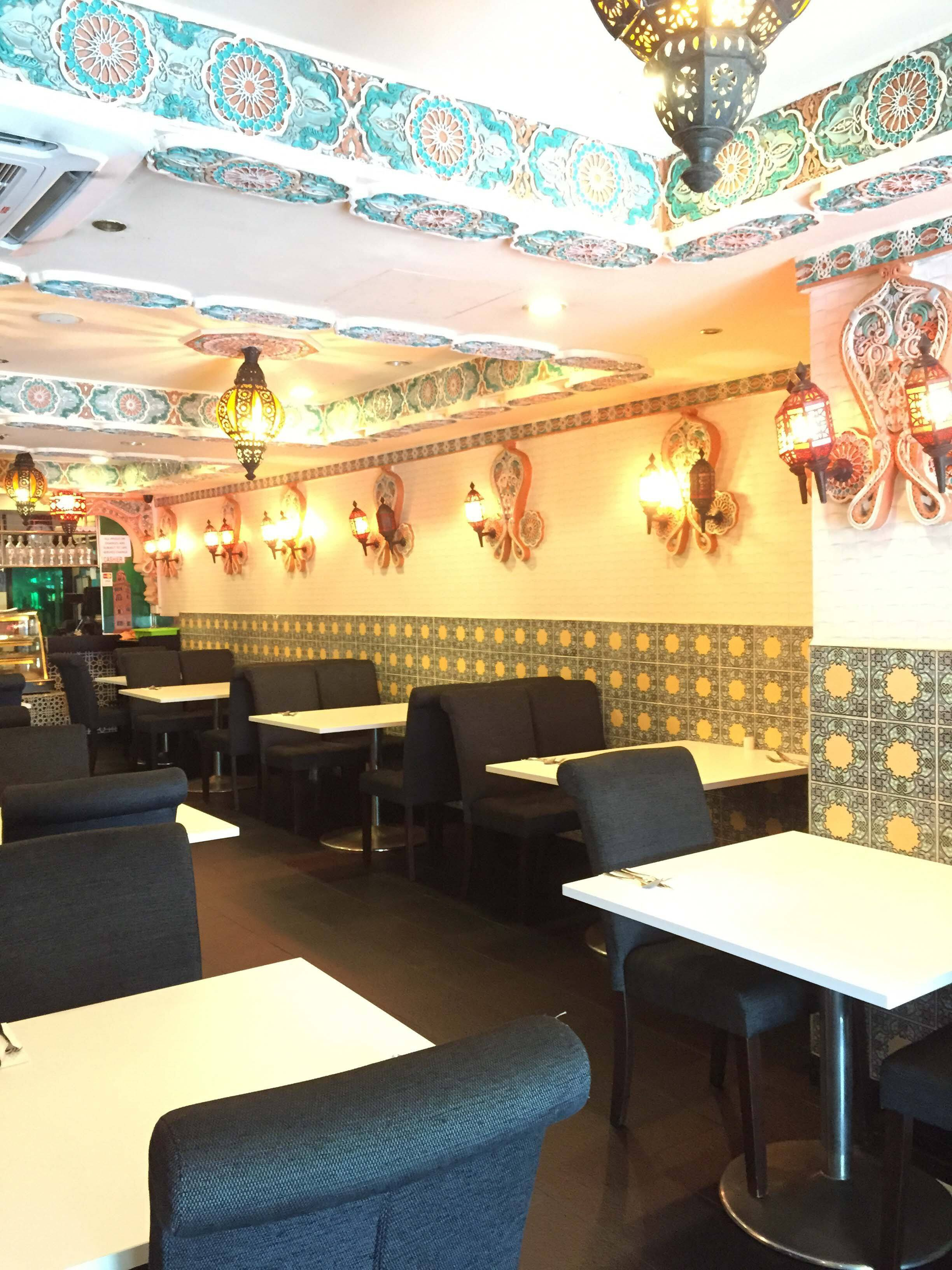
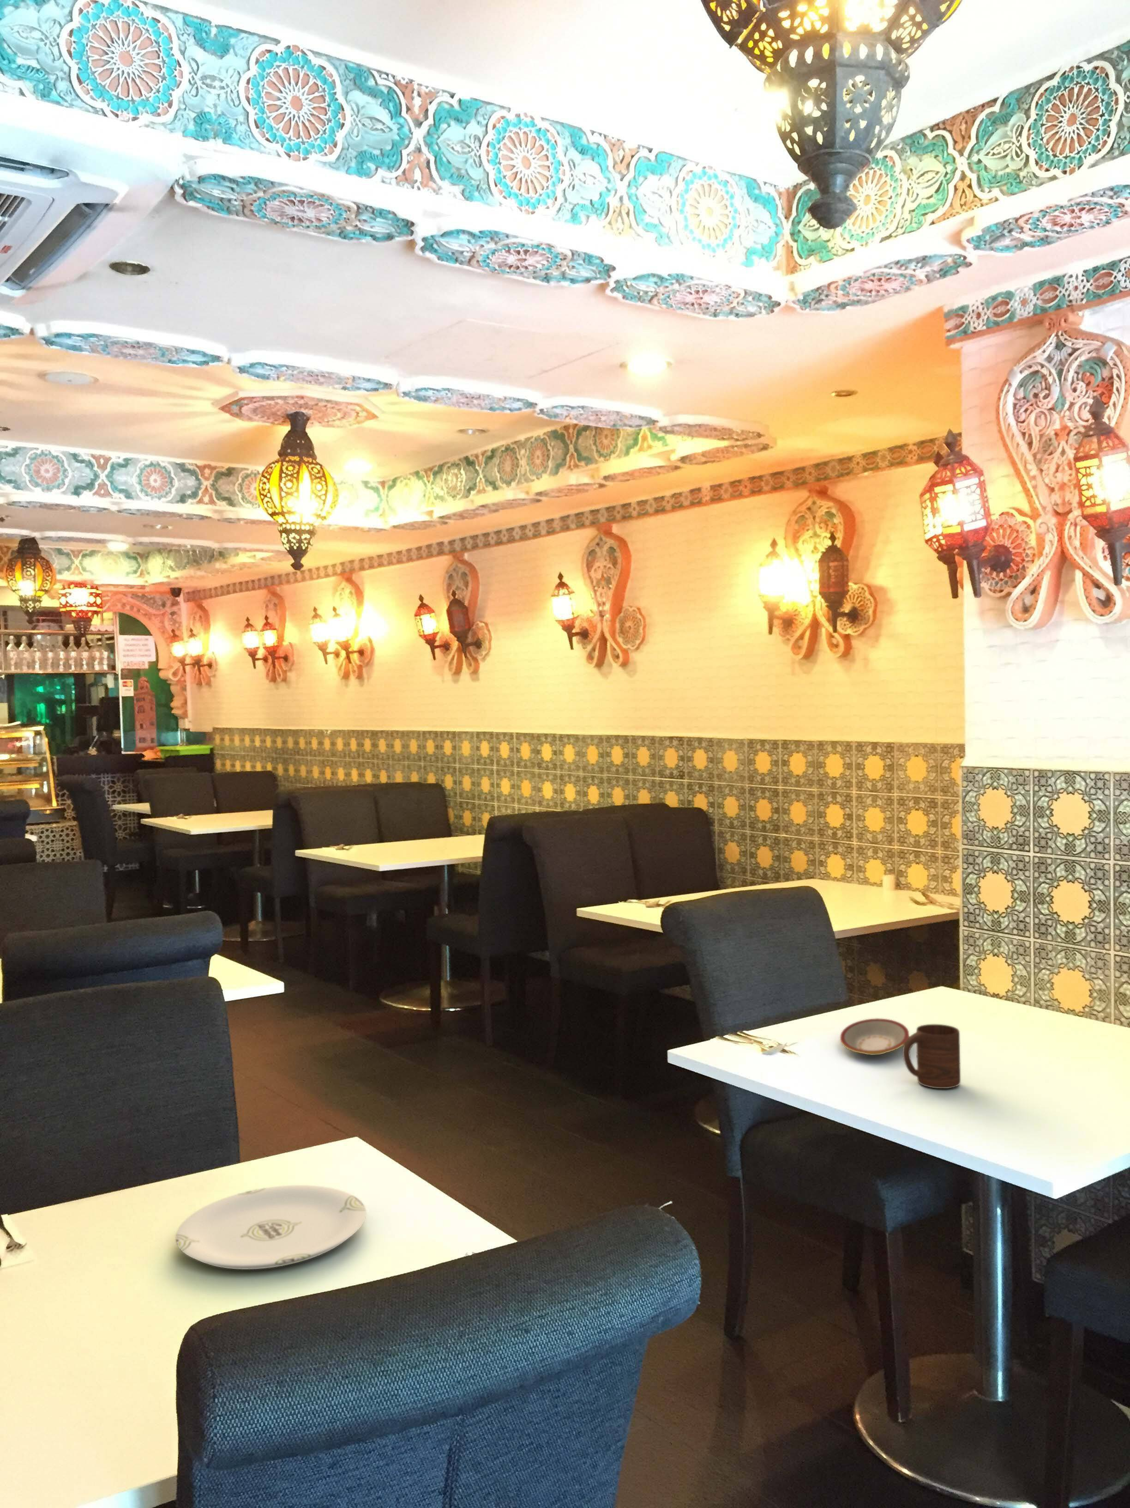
+ plate (875, 1040)
+ cup (934, 1058)
+ plate (273, 1229)
